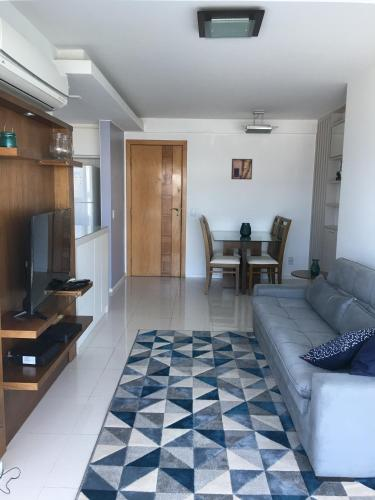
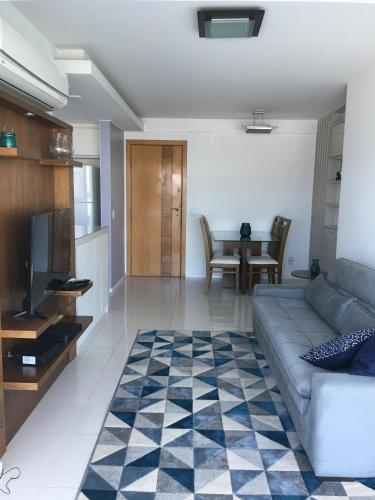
- wall art (241, 169)
